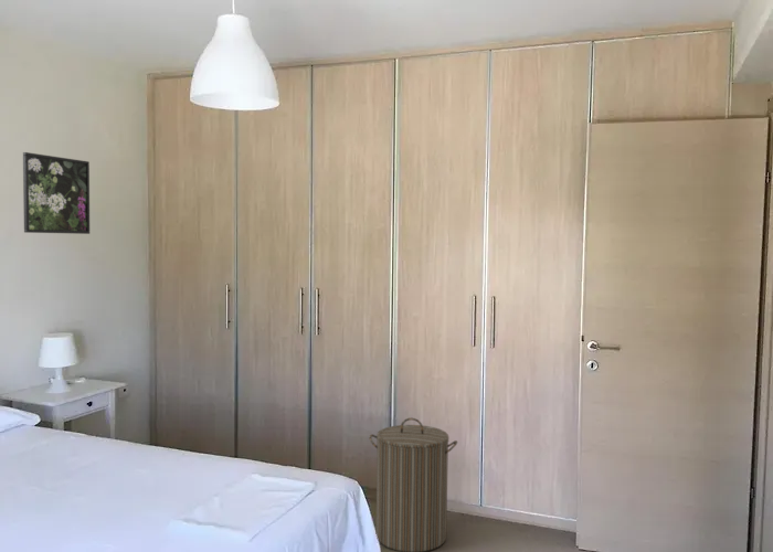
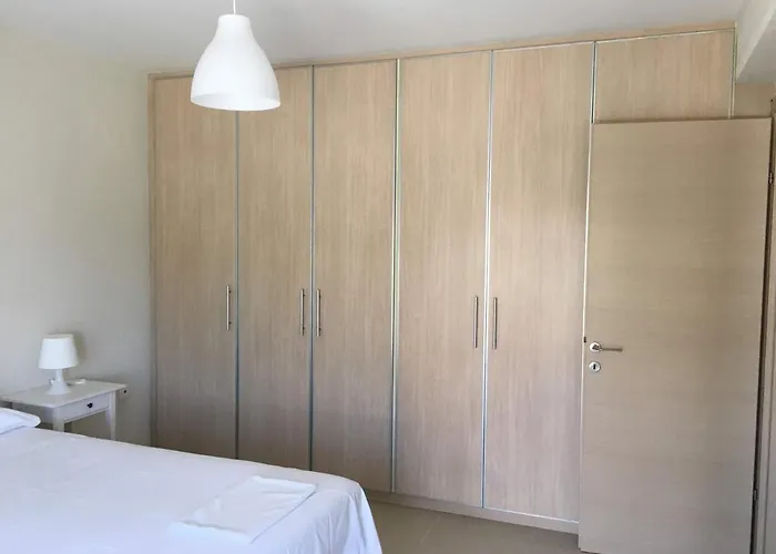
- laundry hamper (412, 477)
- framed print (57, 194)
